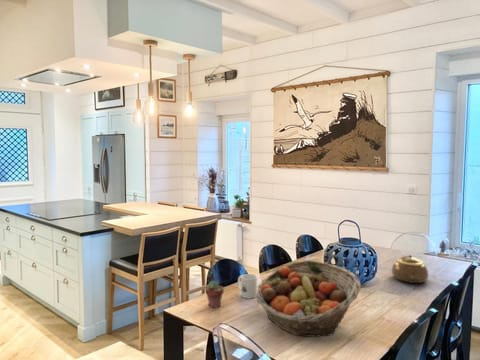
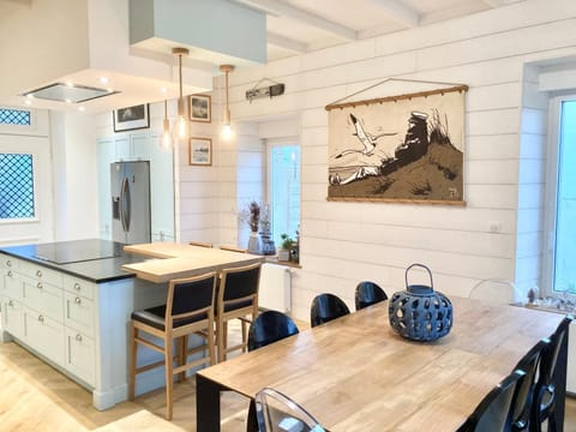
- potted succulent (214, 292)
- fruit basket (305, 295)
- mug (246, 285)
- teapot (410, 267)
